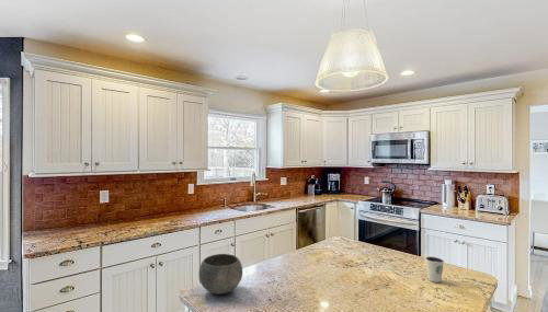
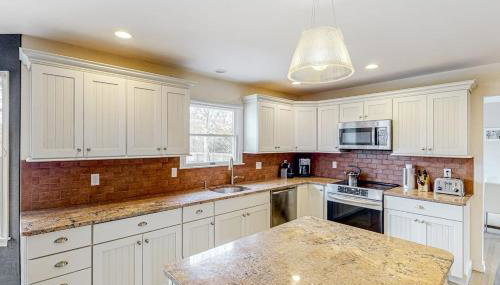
- dixie cup (434, 269)
- bowl (220, 275)
